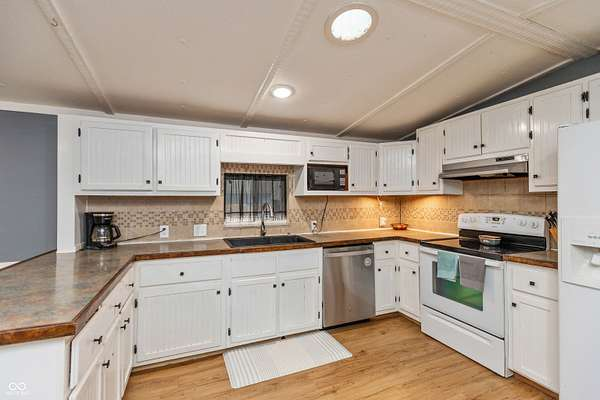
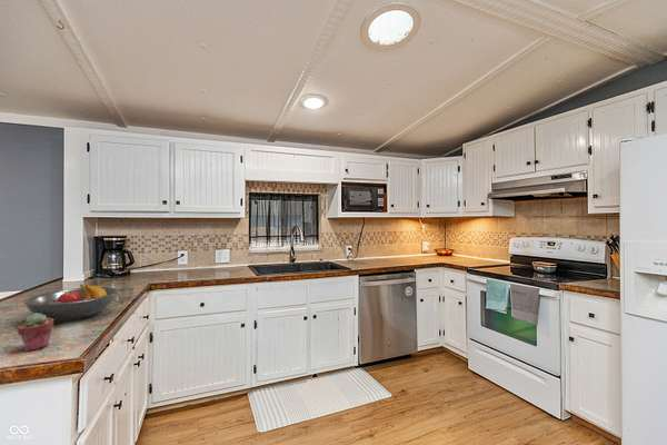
+ potted succulent (36, 329)
+ fruit bowl (74, 301)
